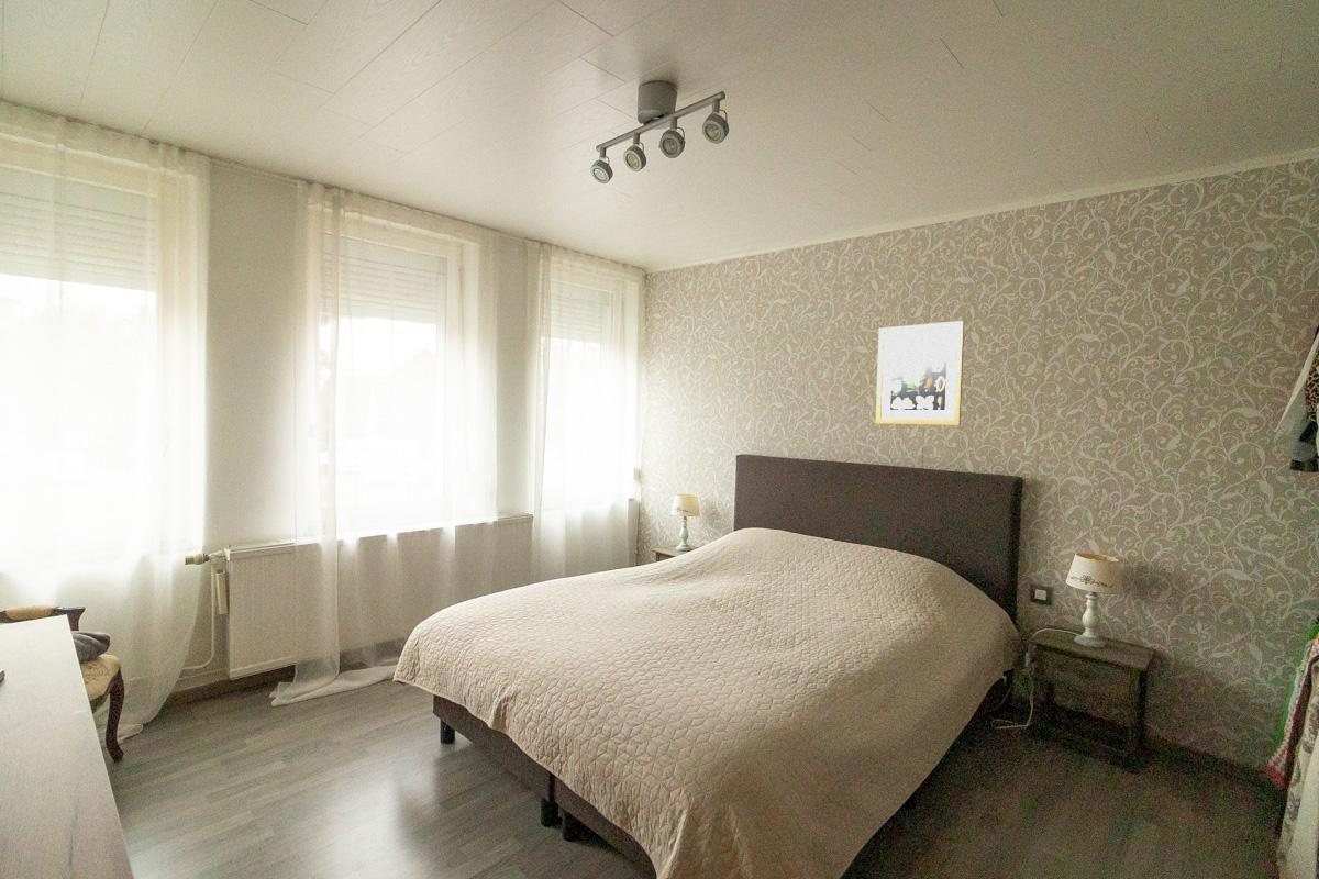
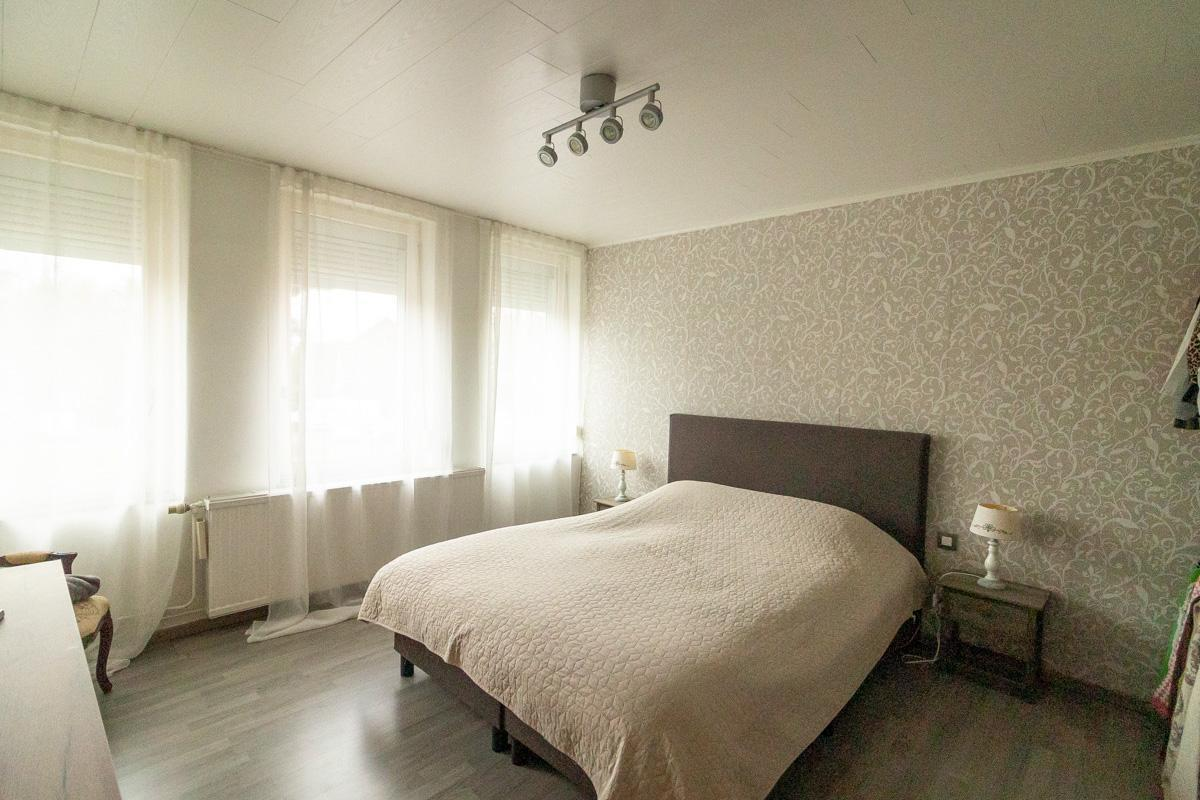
- wall art (918, 375)
